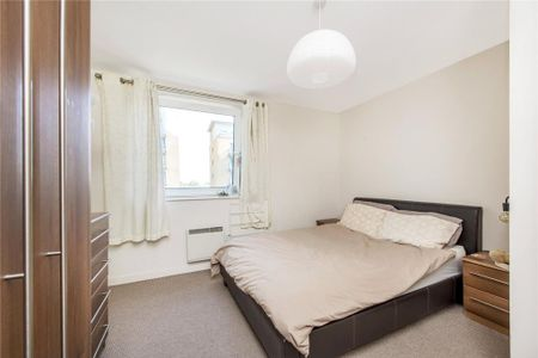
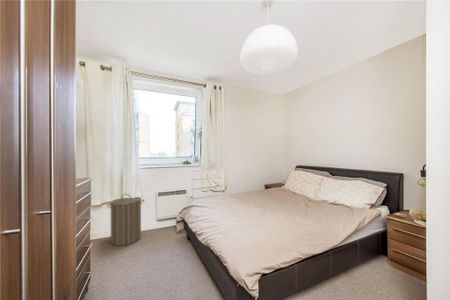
+ laundry hamper (126, 216)
